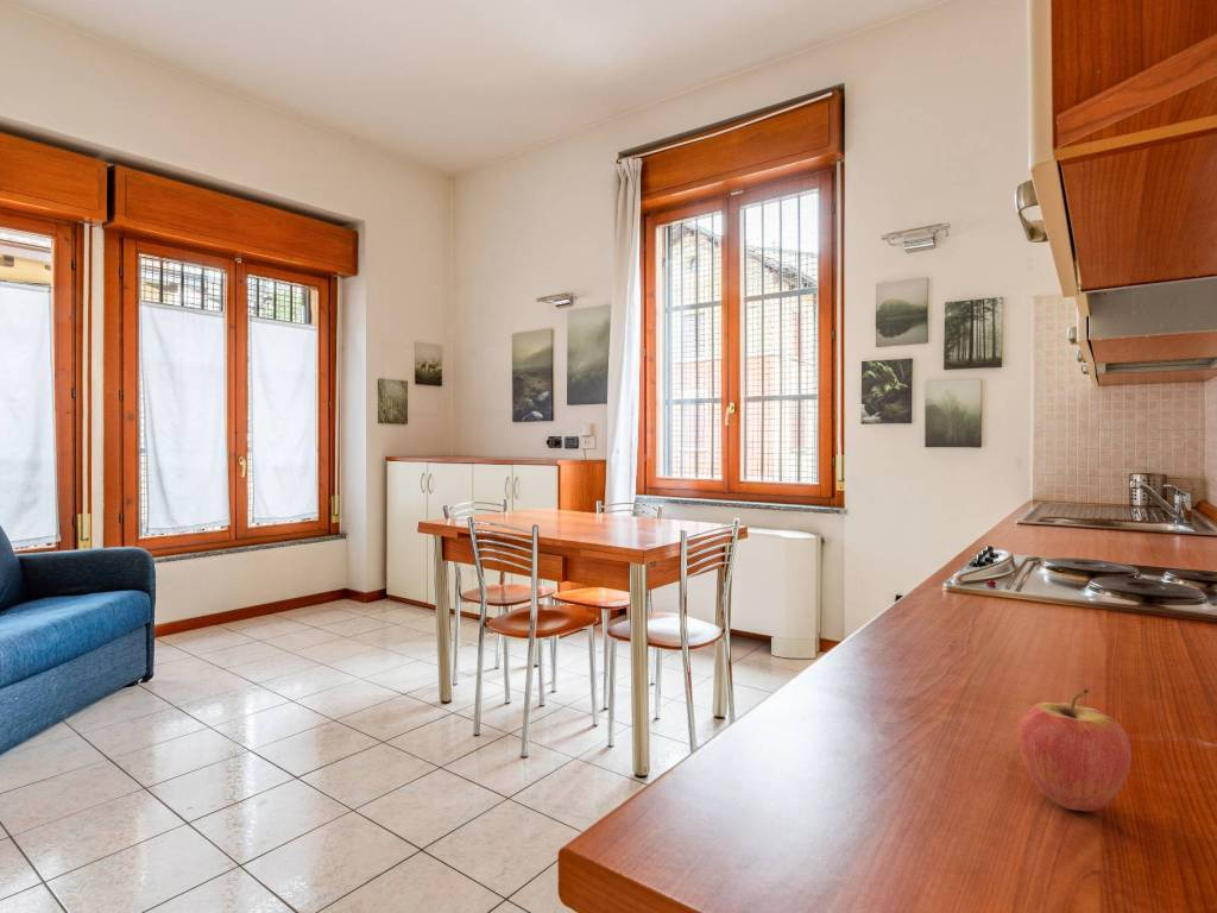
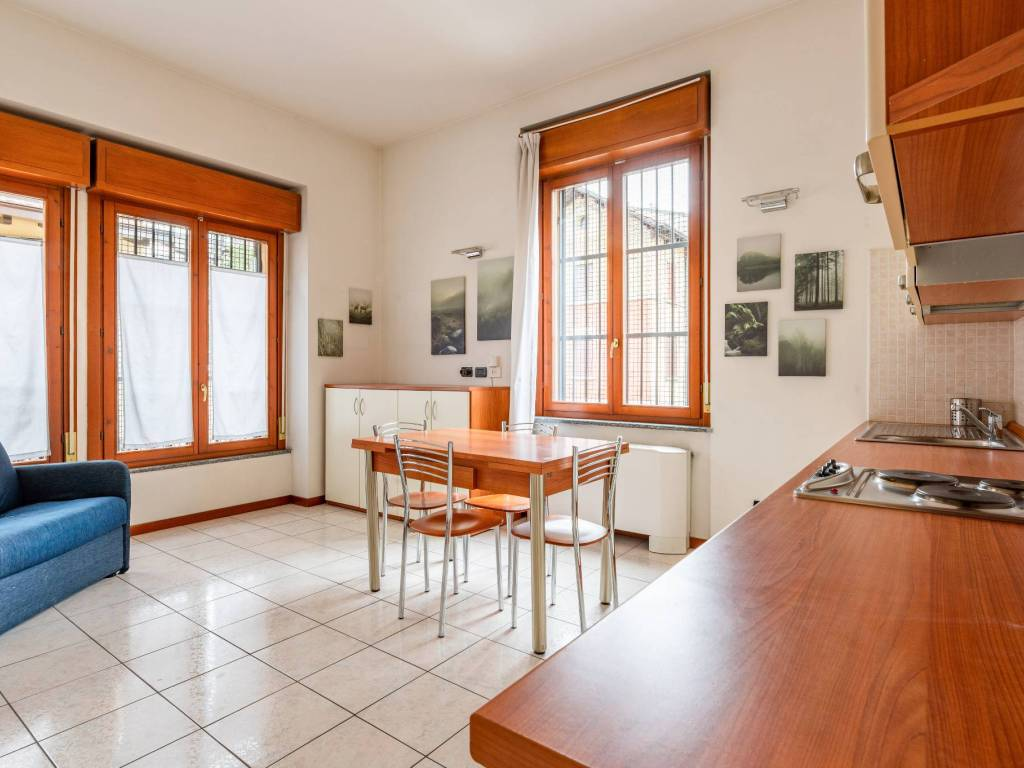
- fruit (1072, 744)
